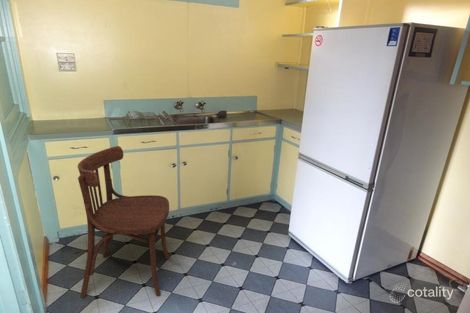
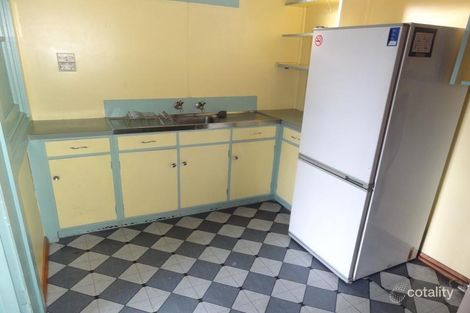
- dining chair (127, 219)
